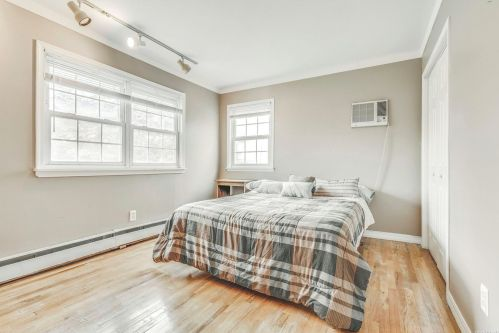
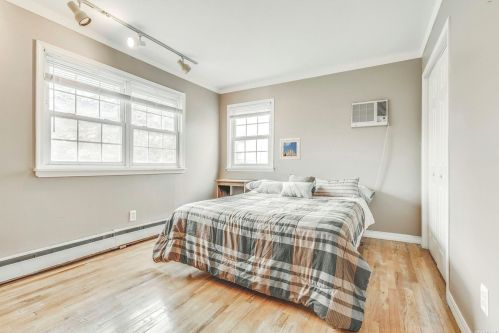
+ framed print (290, 149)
